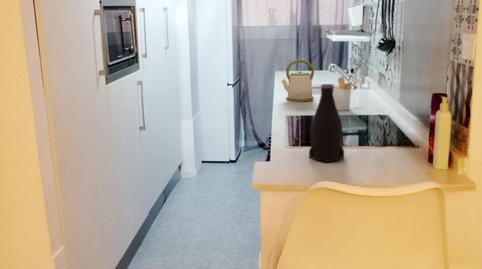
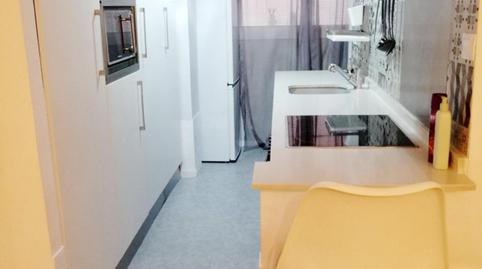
- bottle (326, 121)
- kettle (297, 79)
- utensil holder (346, 93)
